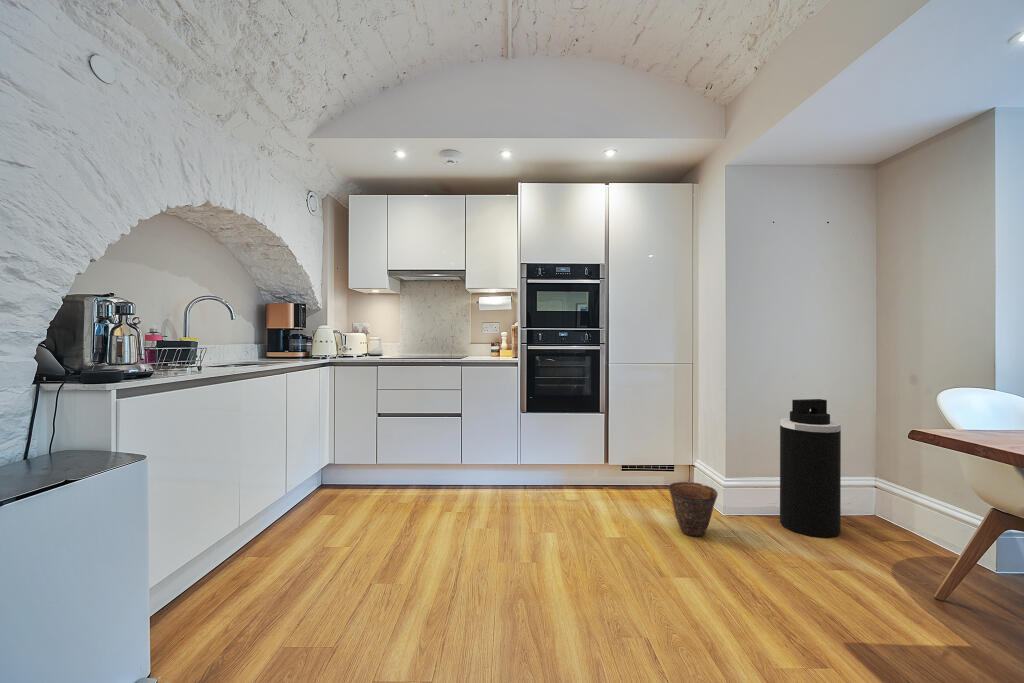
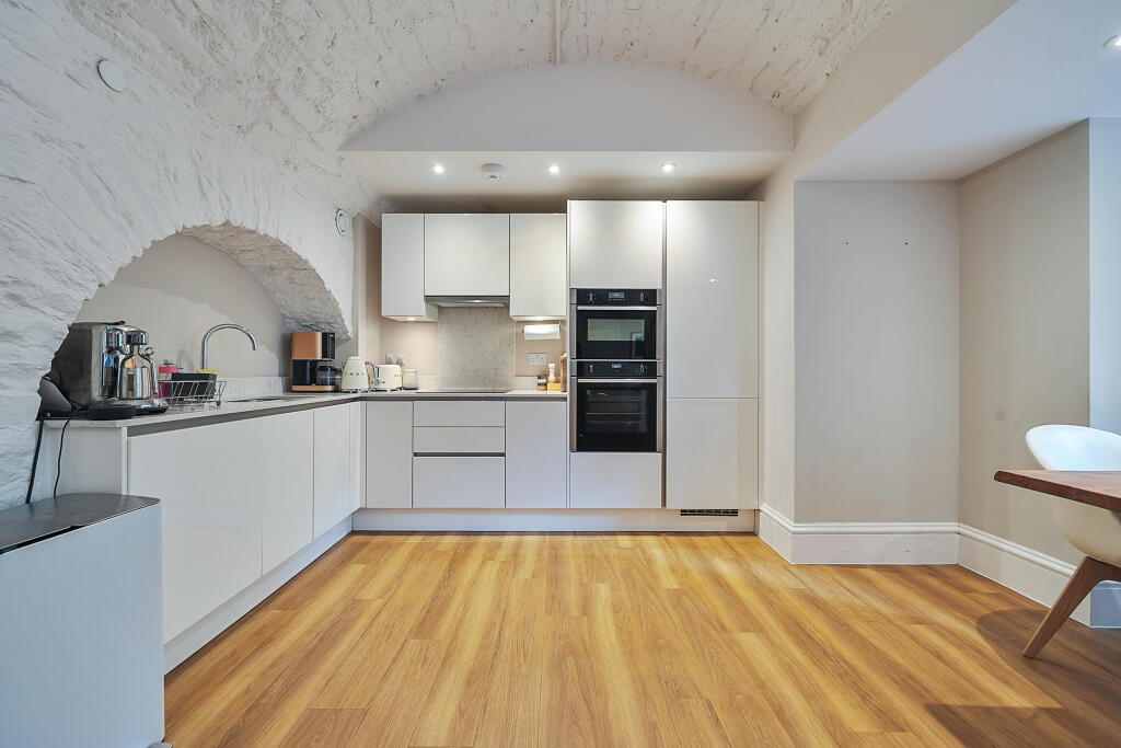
- trash can (809, 463)
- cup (692, 510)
